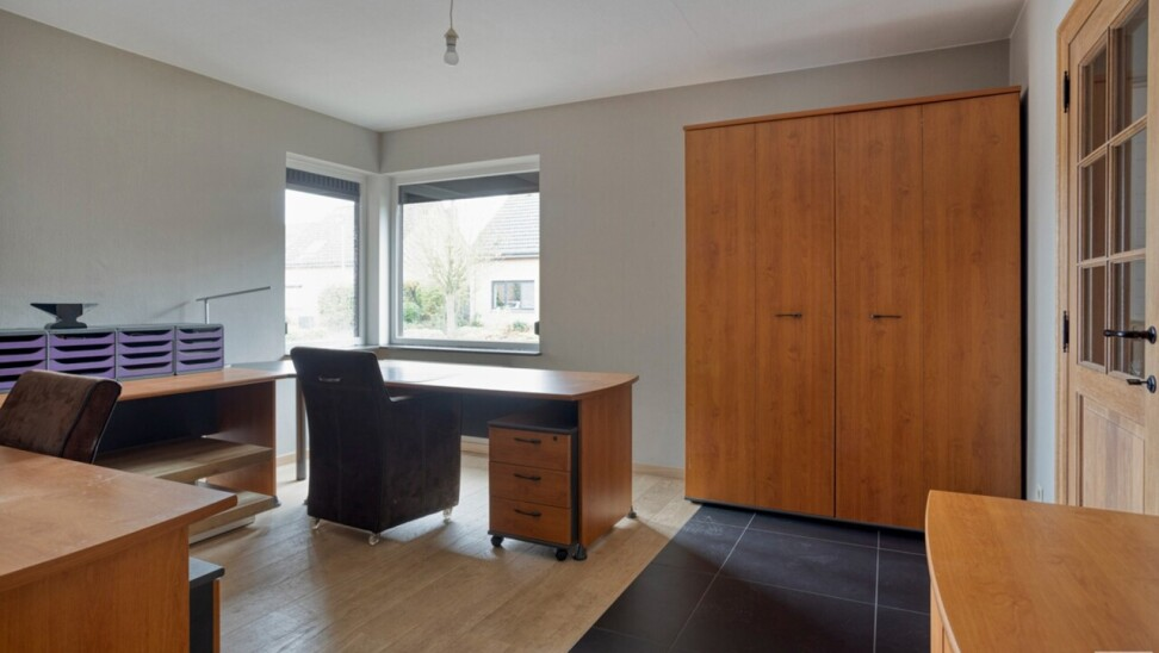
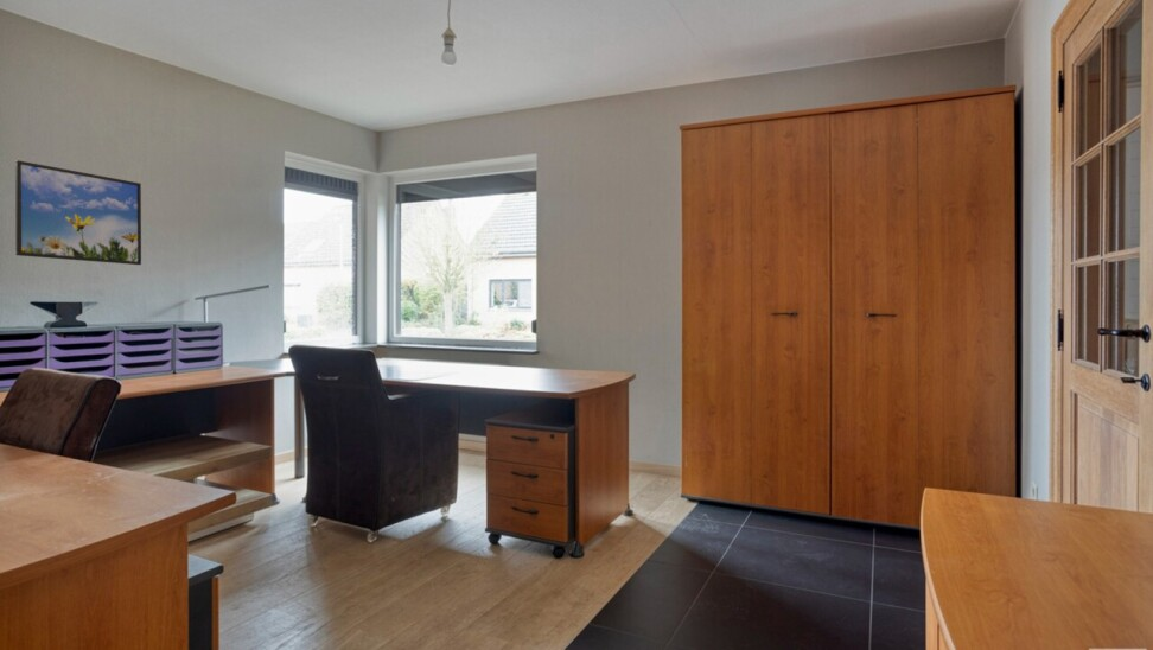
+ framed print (83, 216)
